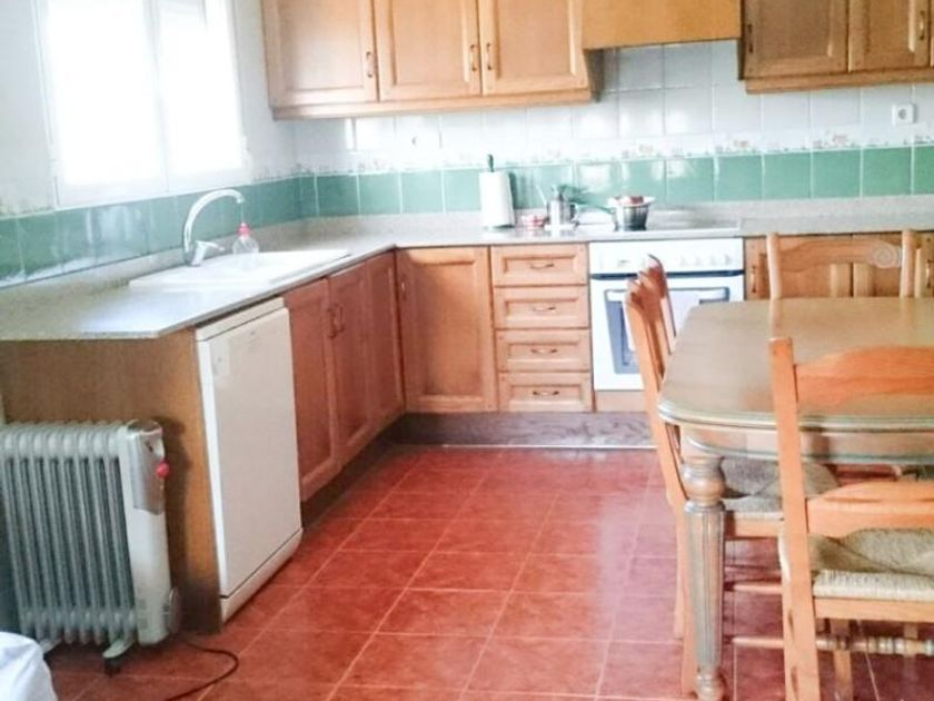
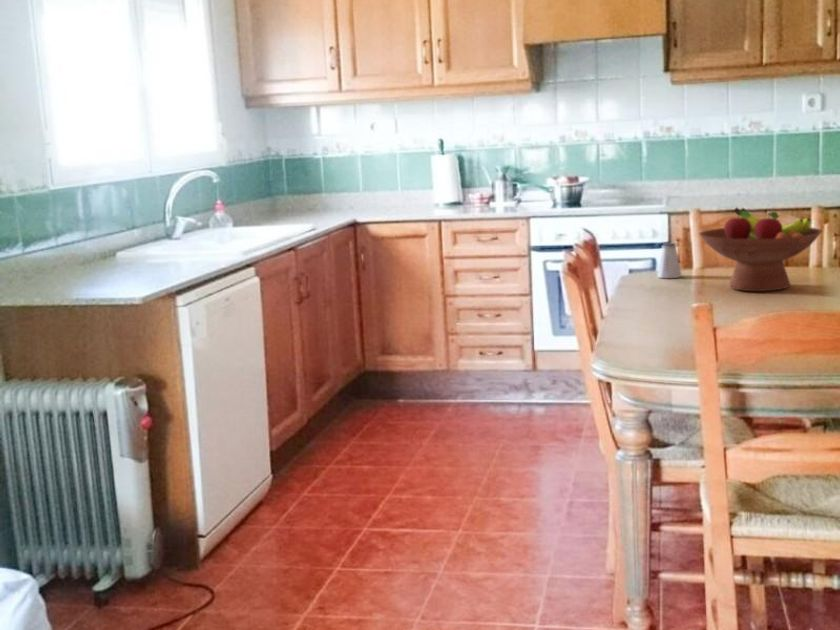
+ saltshaker (669, 259)
+ fruit bowl (759, 249)
